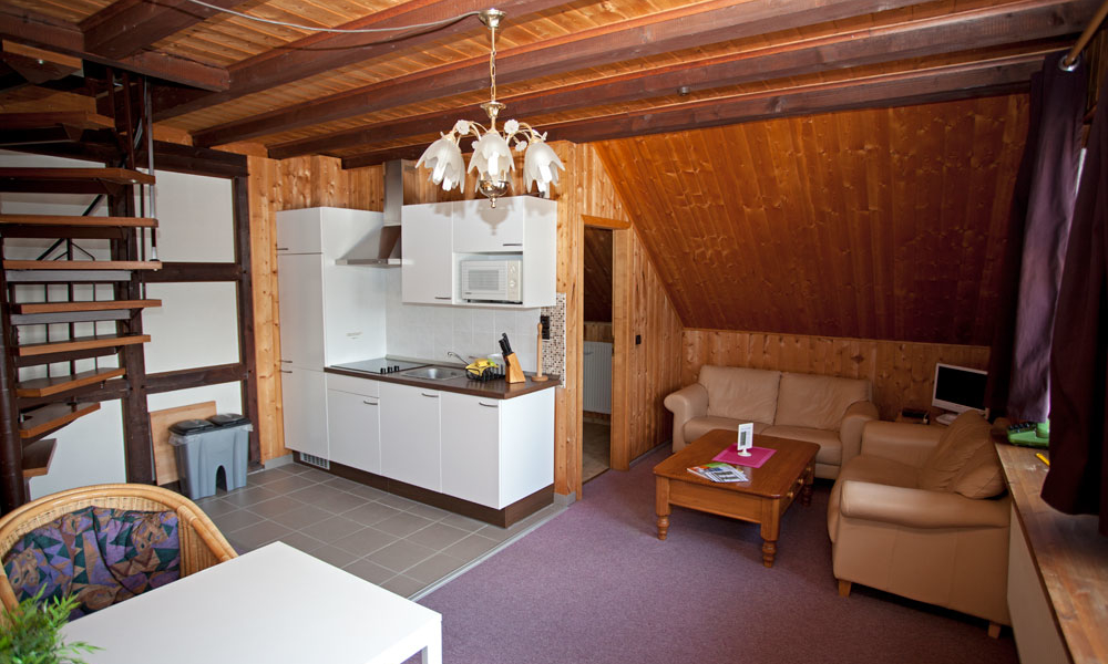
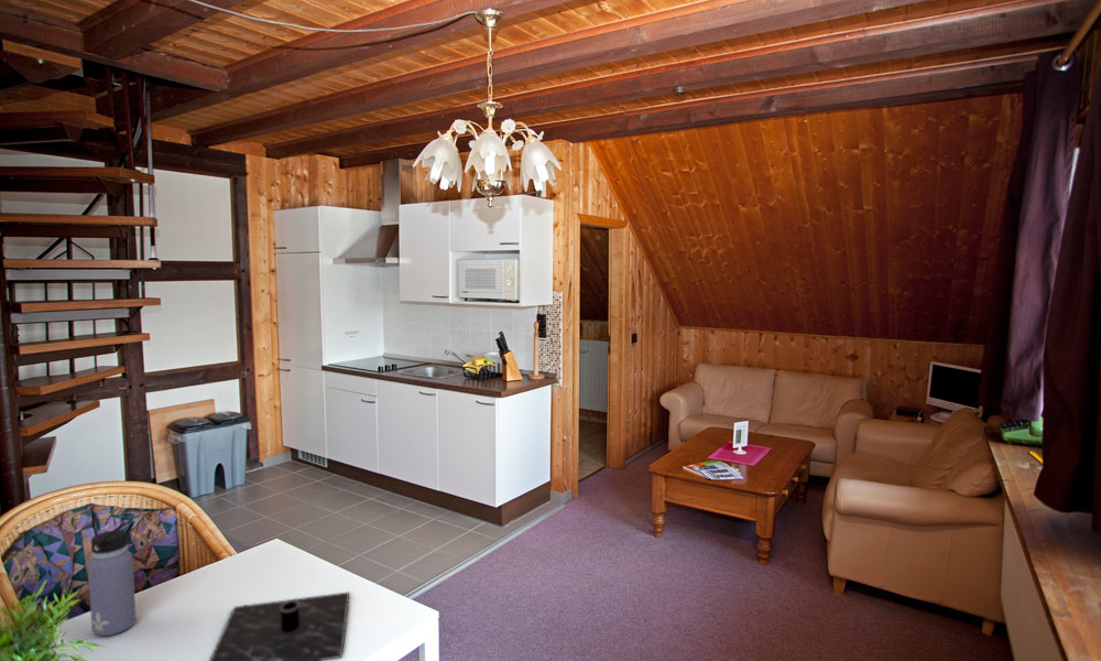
+ water bottle (112, 574)
+ placemat (284, 619)
